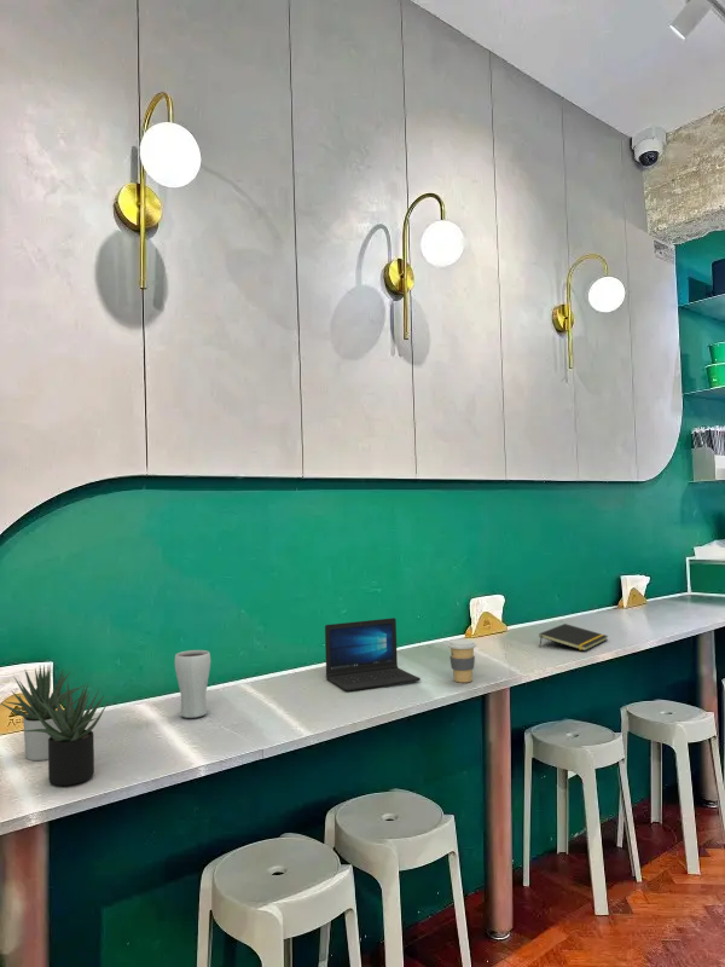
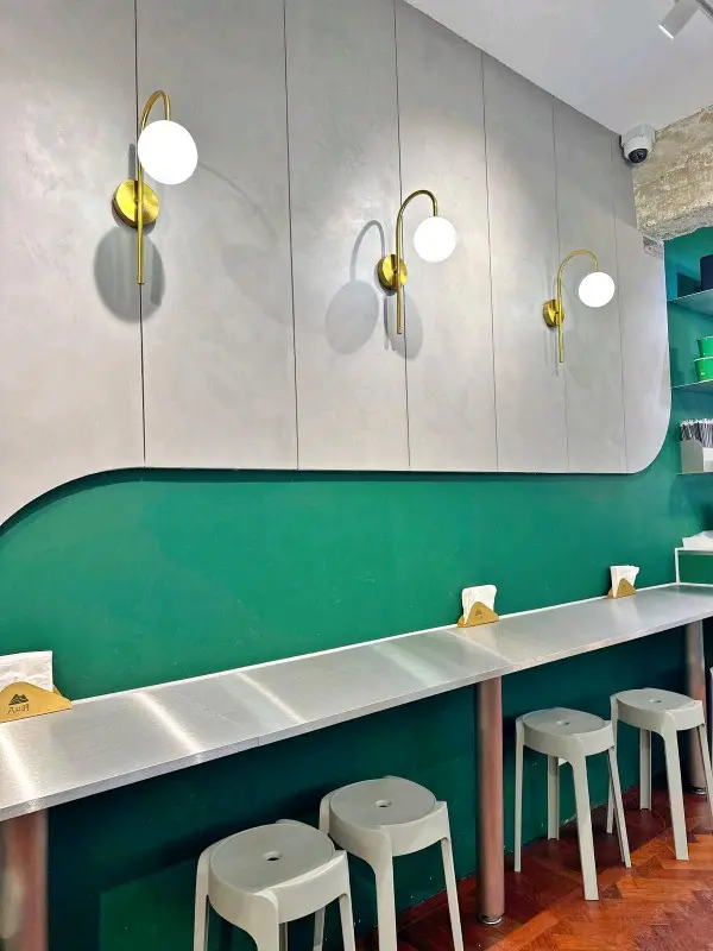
- notepad (574, 636)
- drinking glass (192, 683)
- coffee cup (462, 660)
- laptop (371, 652)
- succulent plant (53, 717)
